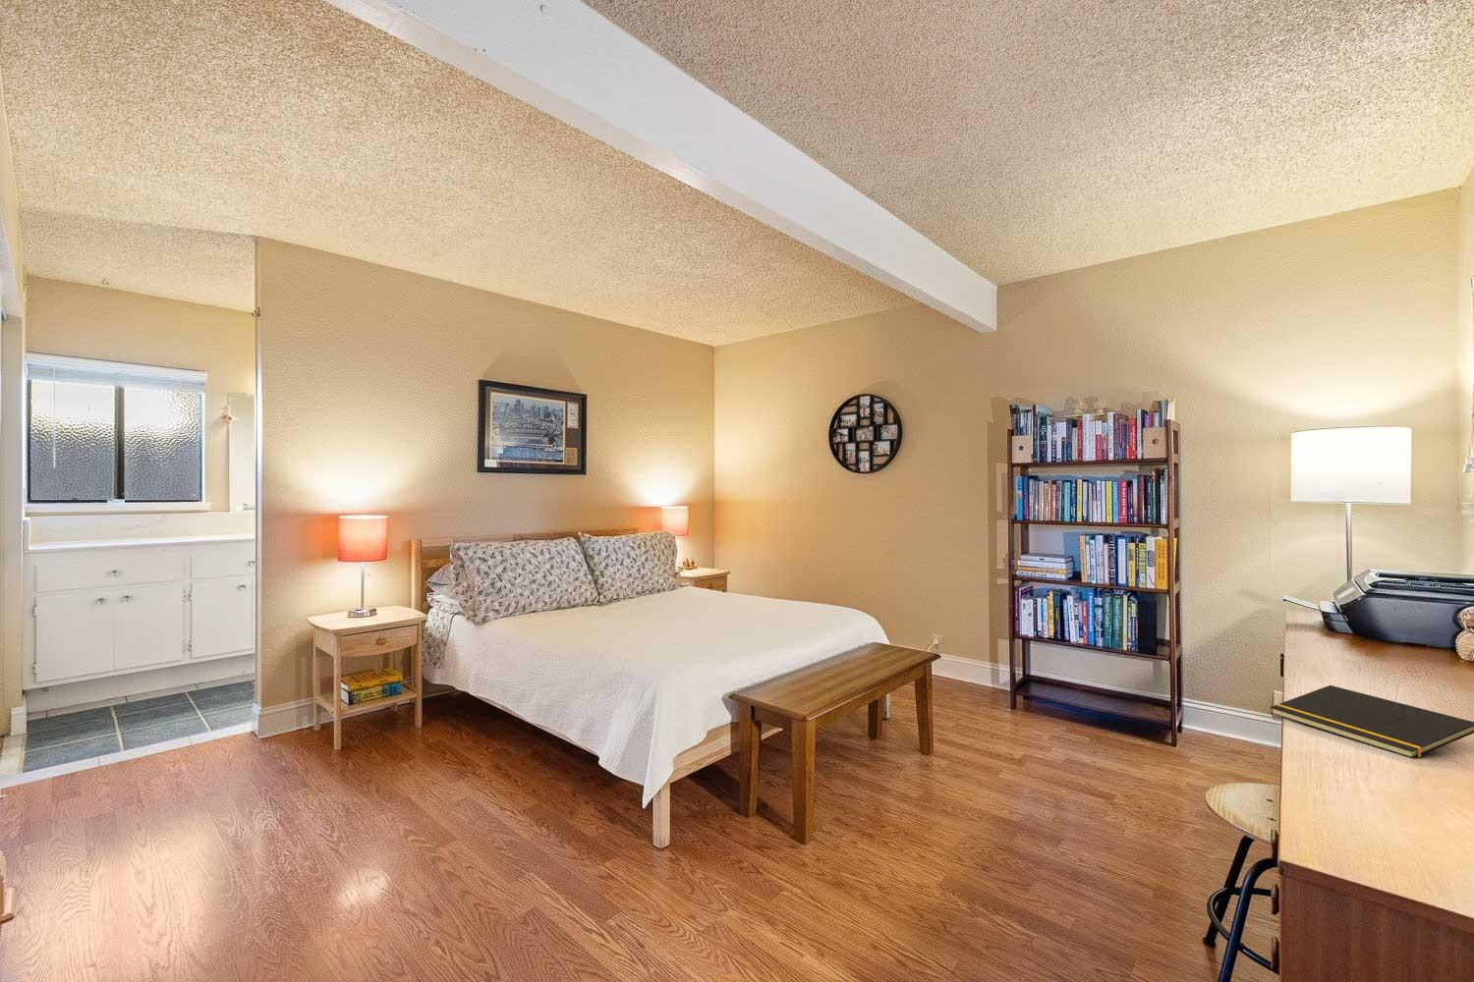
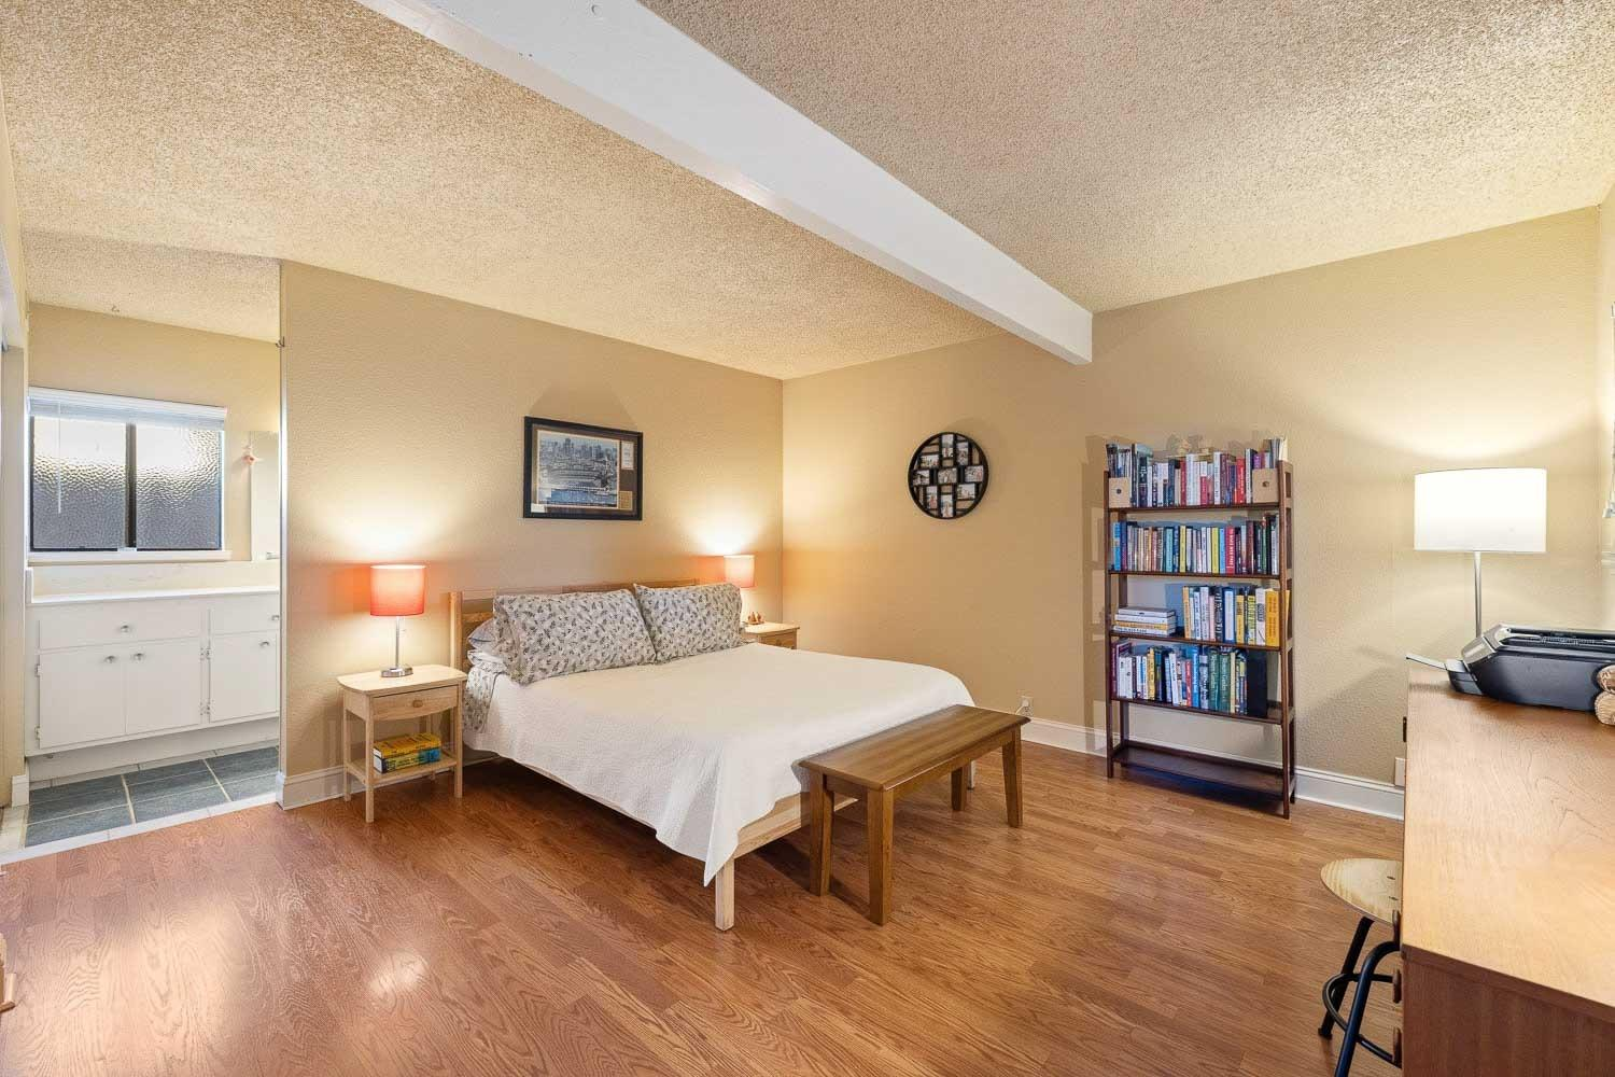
- notepad (1367, 718)
